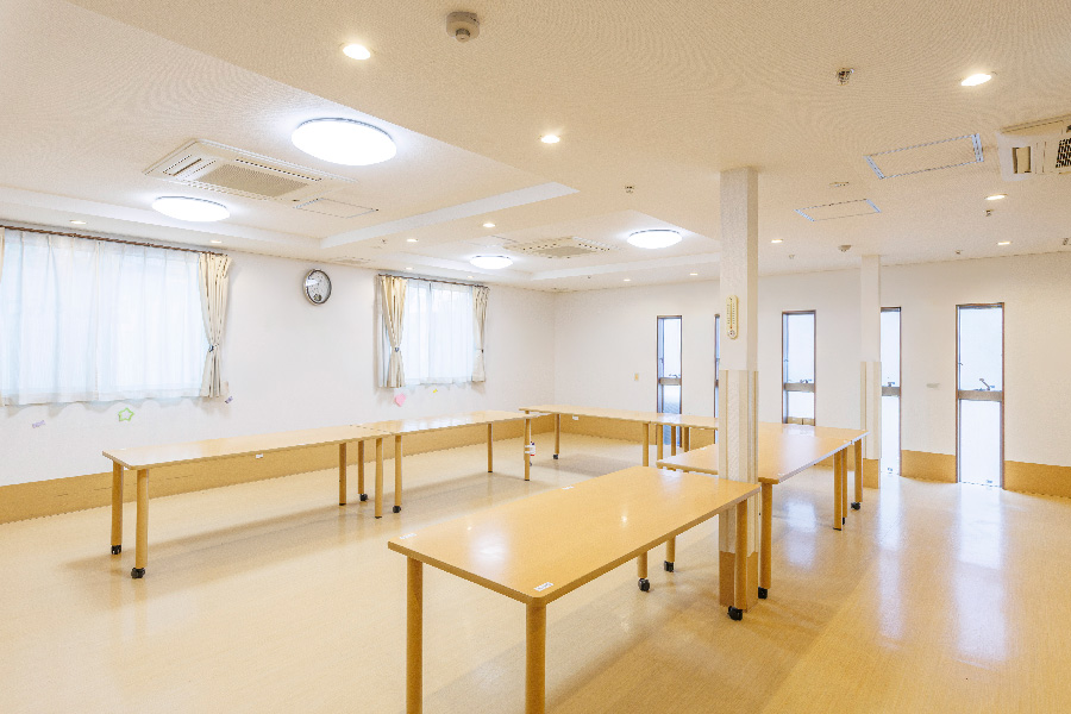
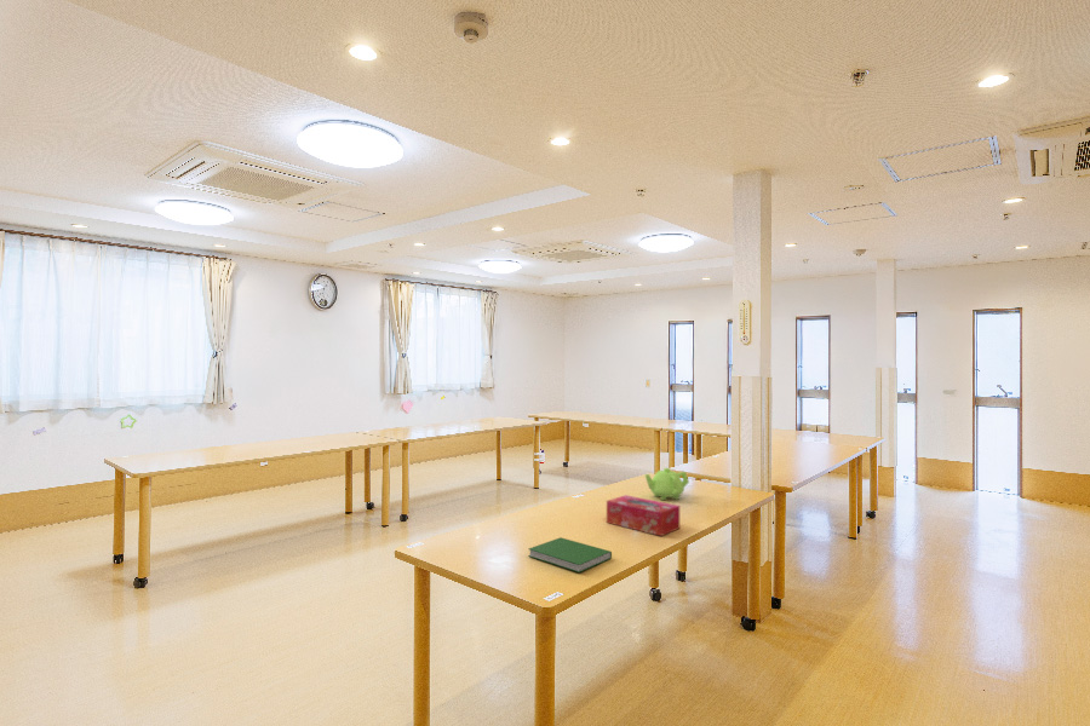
+ tissue box (642, 514)
+ teapot (666, 483)
+ hardcover book (569, 553)
